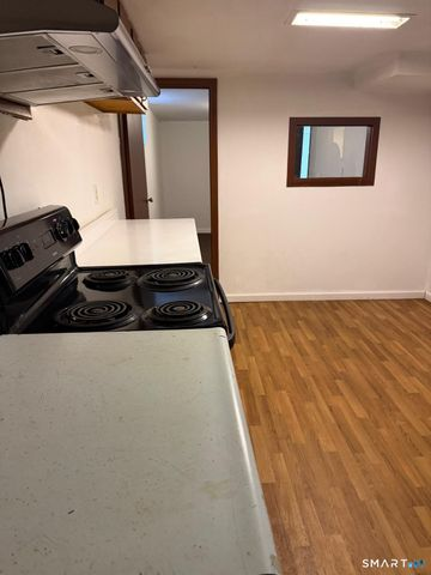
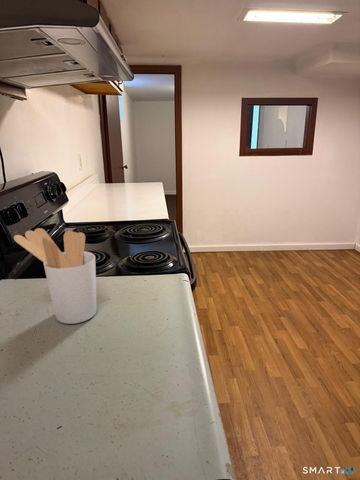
+ utensil holder (60, 272)
